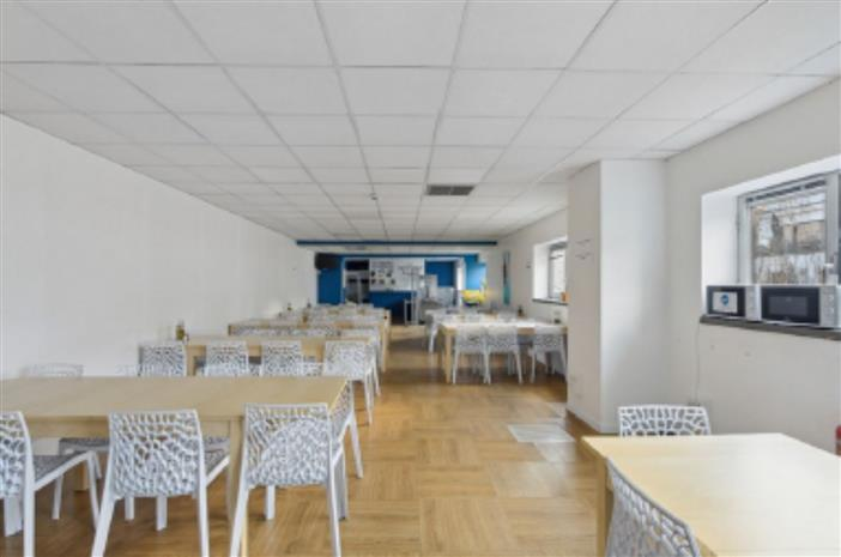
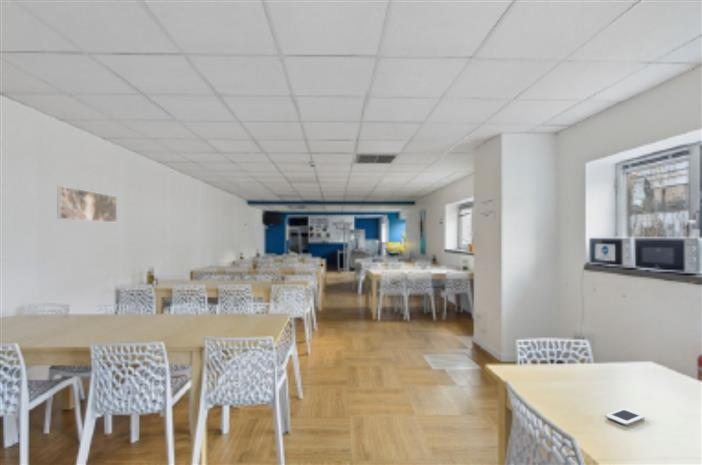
+ smartphone (625, 416)
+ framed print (90, 206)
